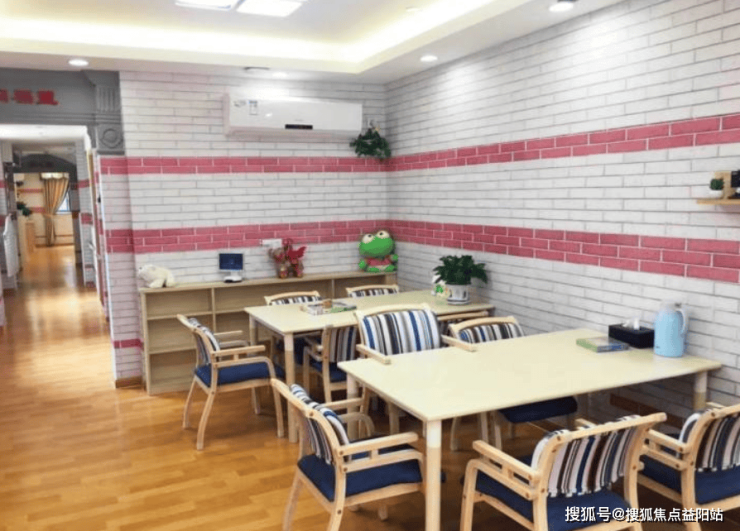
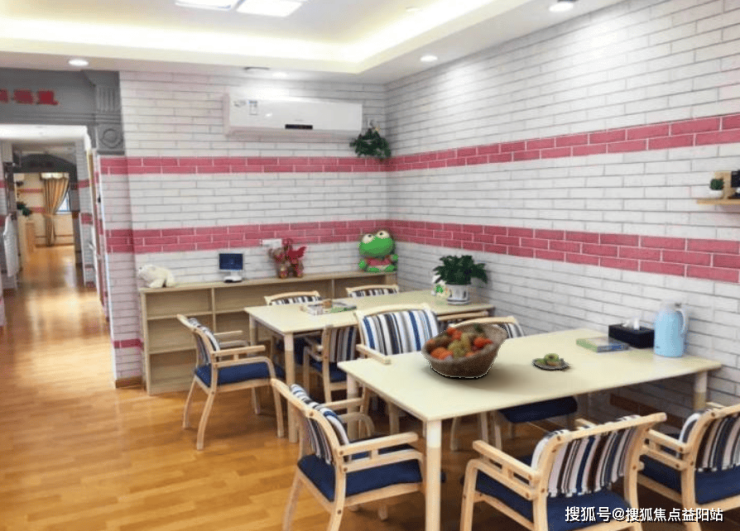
+ fruit basket (463, 349)
+ salad plate (550, 360)
